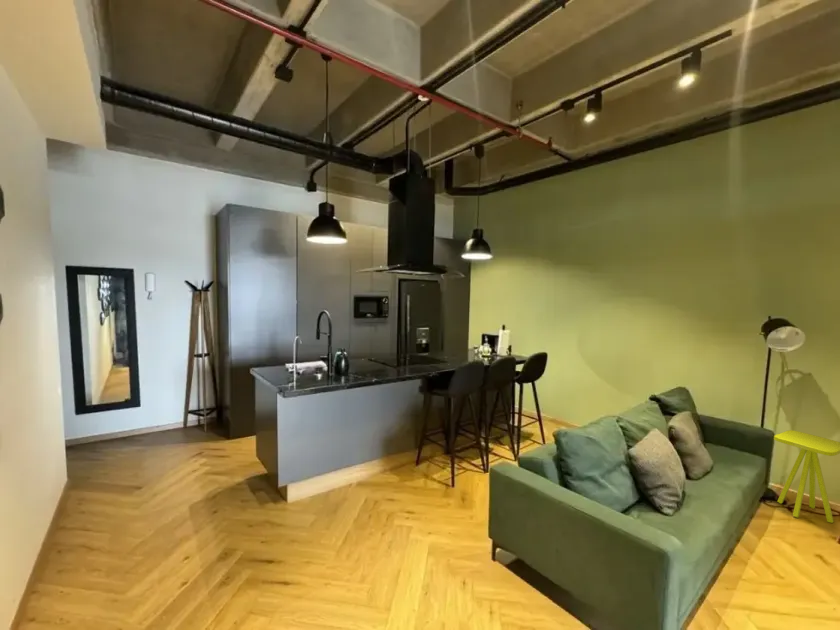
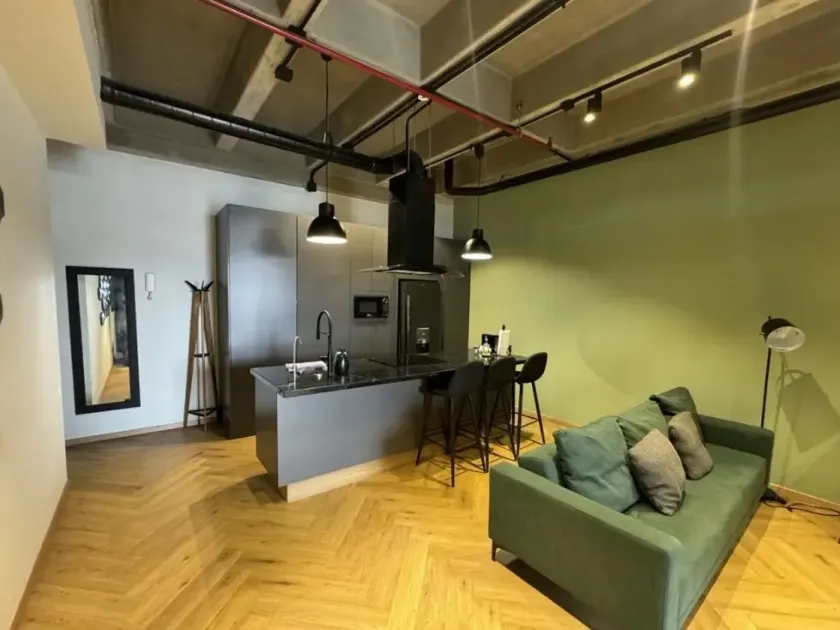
- side table (806, 476)
